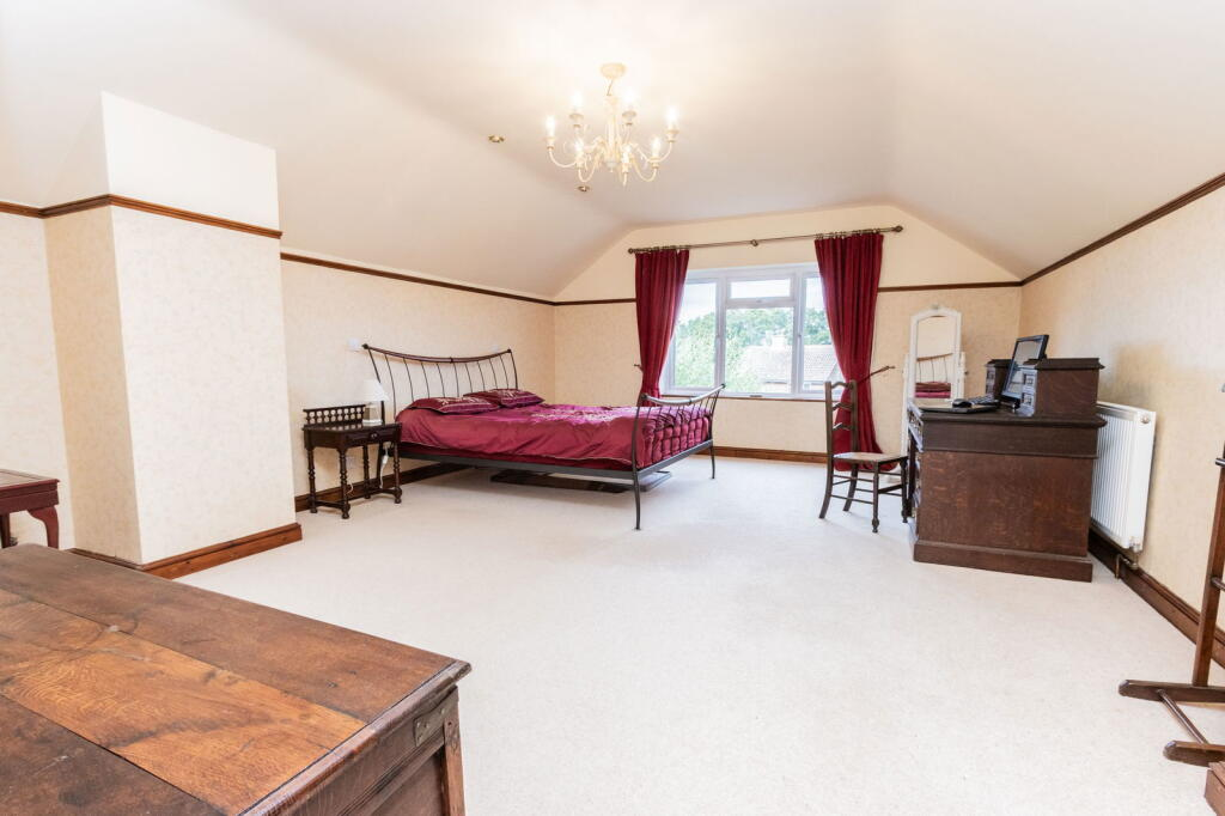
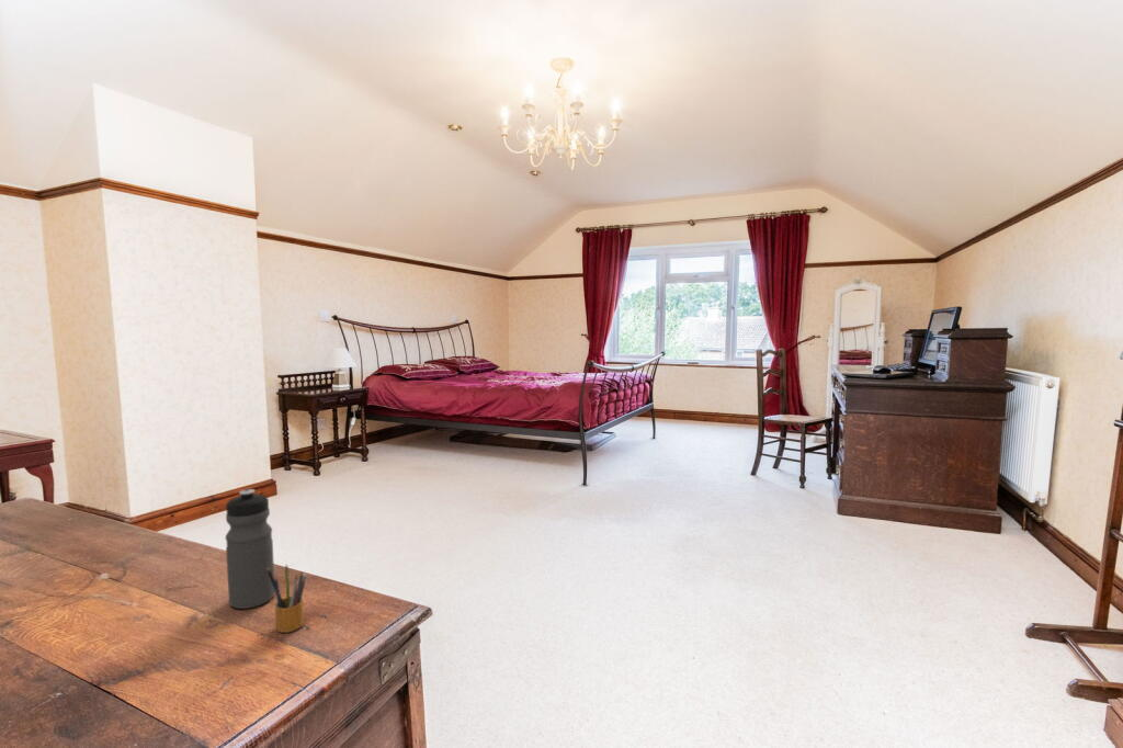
+ pencil box (286, 597)
+ water bottle (249, 545)
